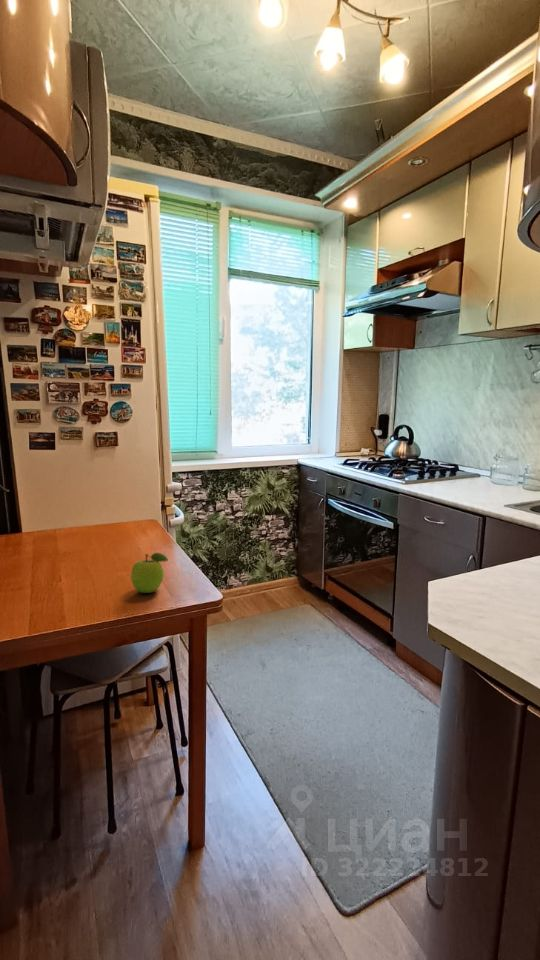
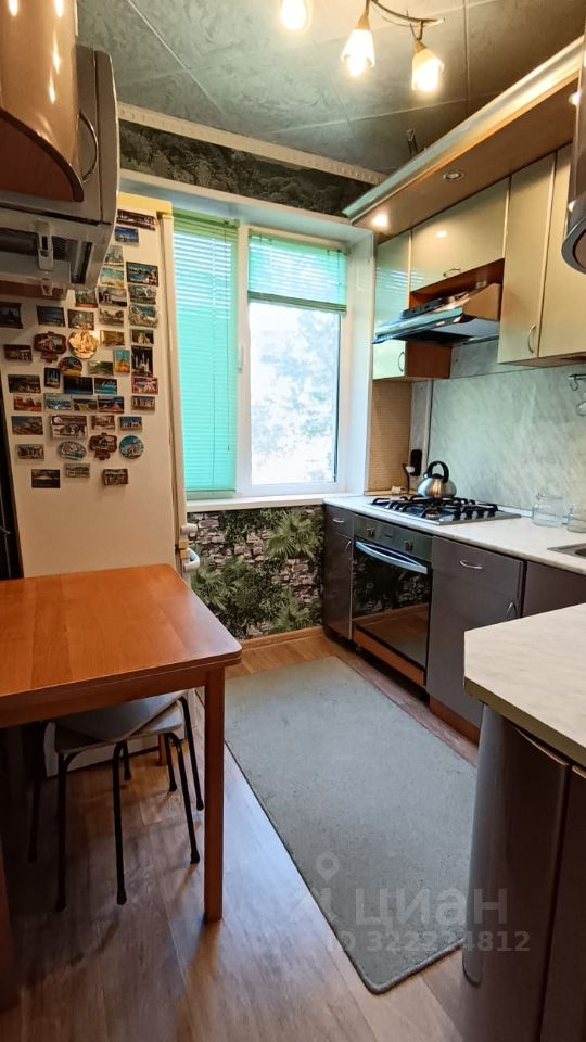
- fruit (149, 572)
